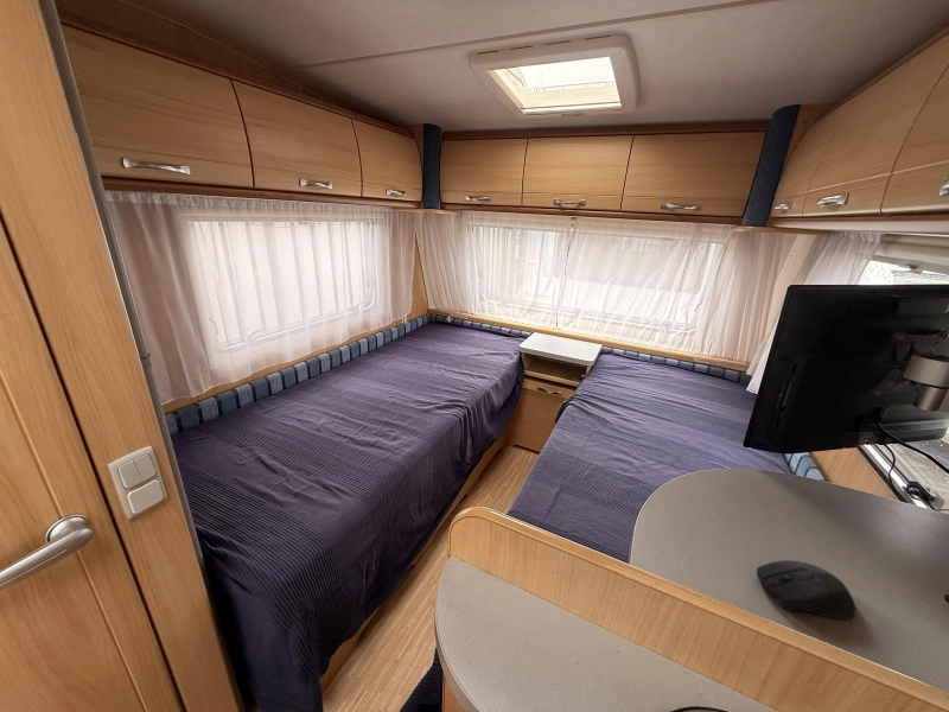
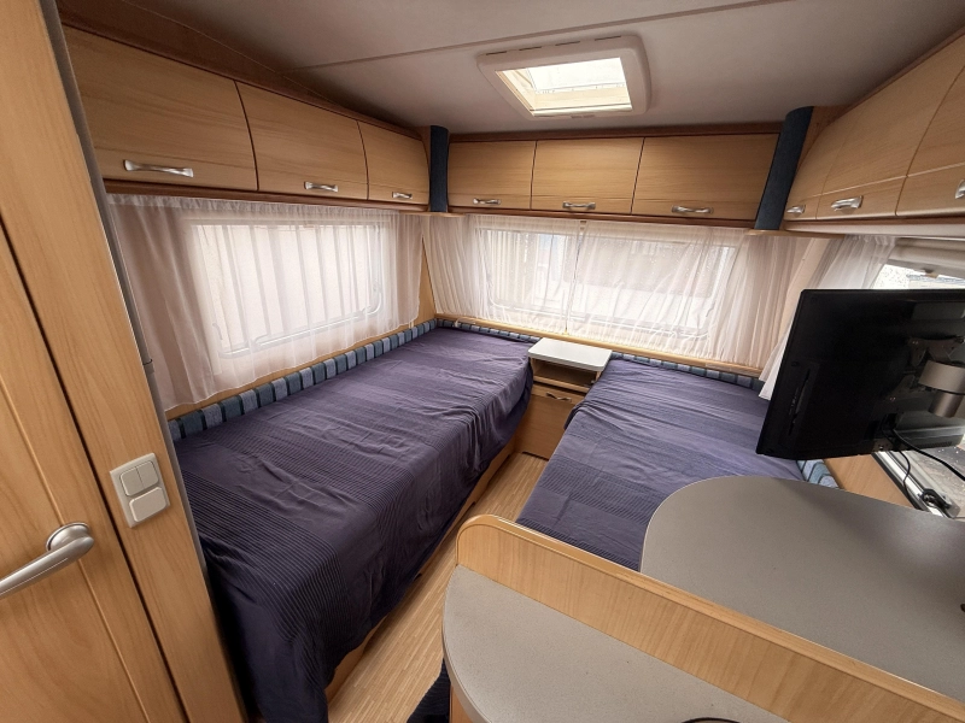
- computer mouse (807, 583)
